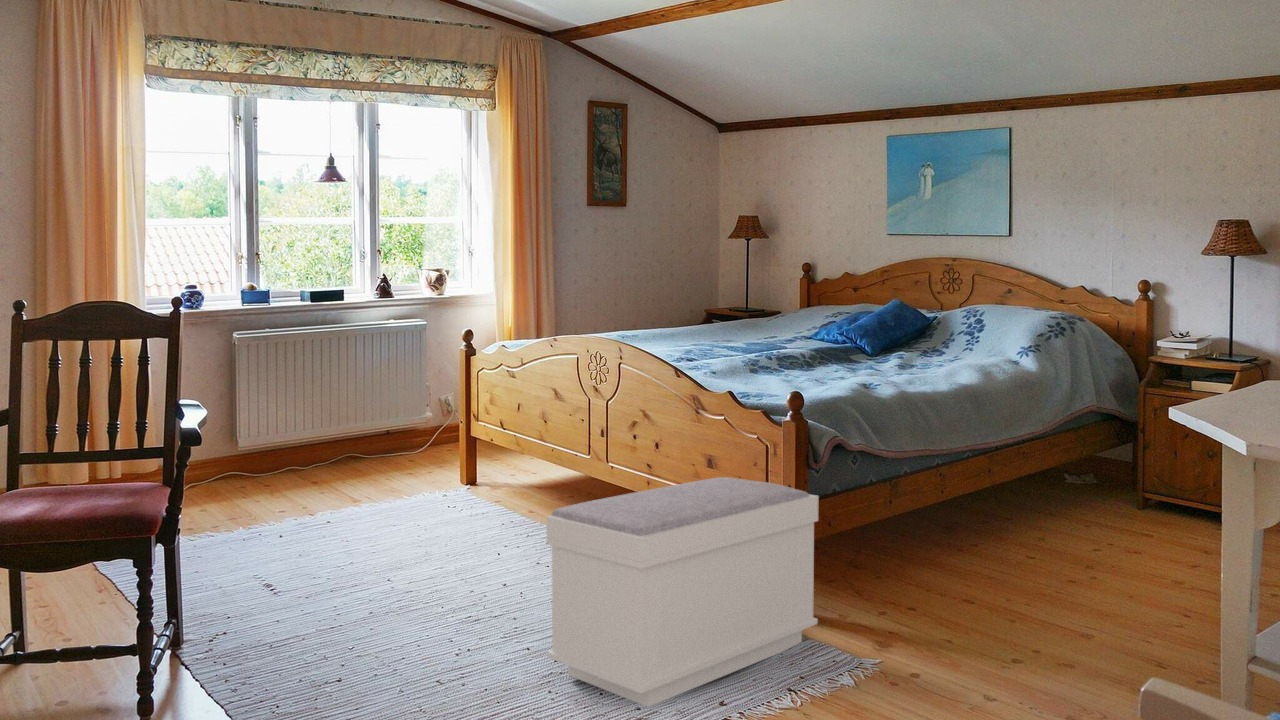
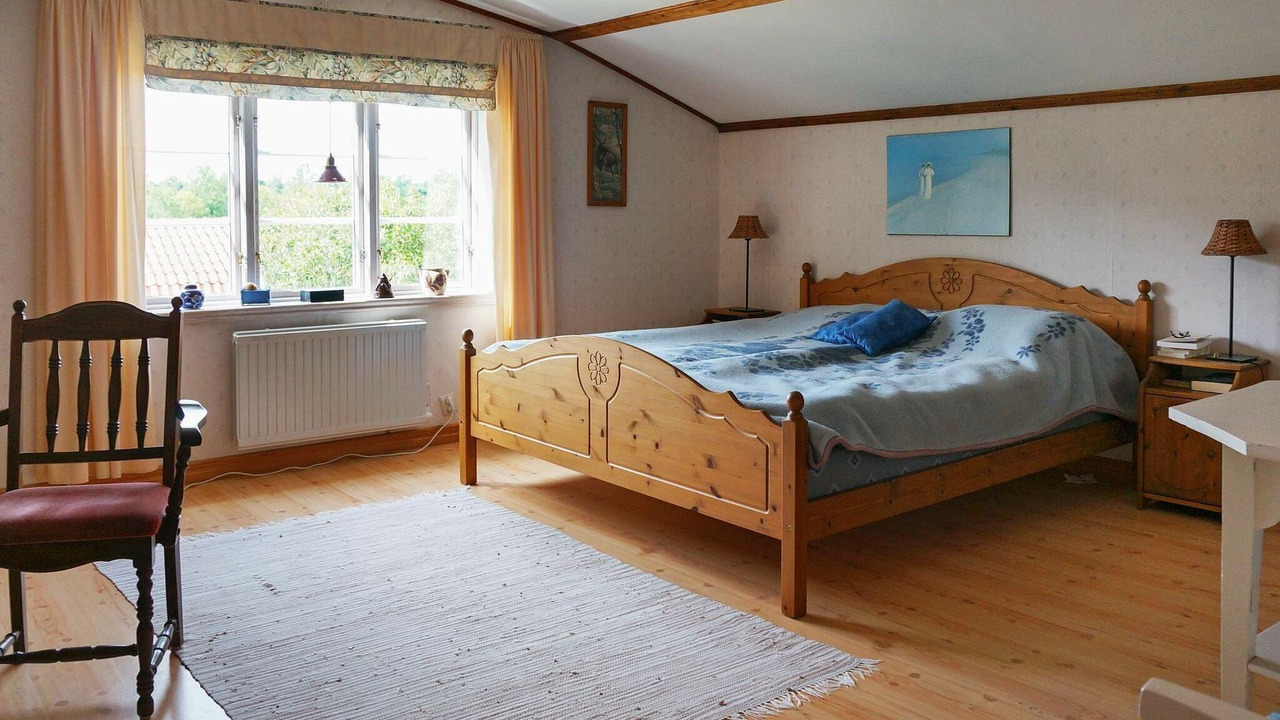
- bench (687, 576)
